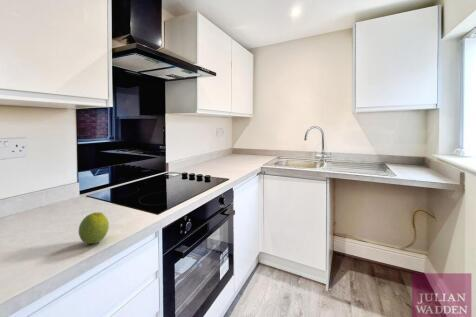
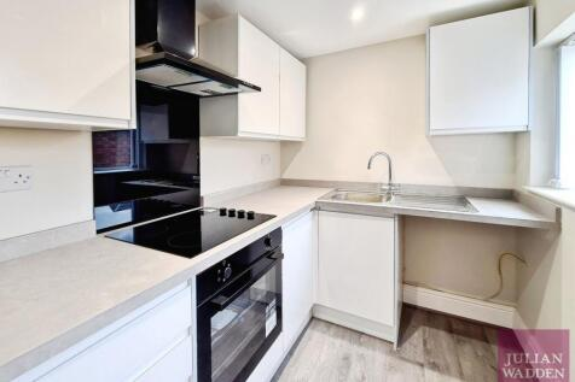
- fruit (94, 227)
